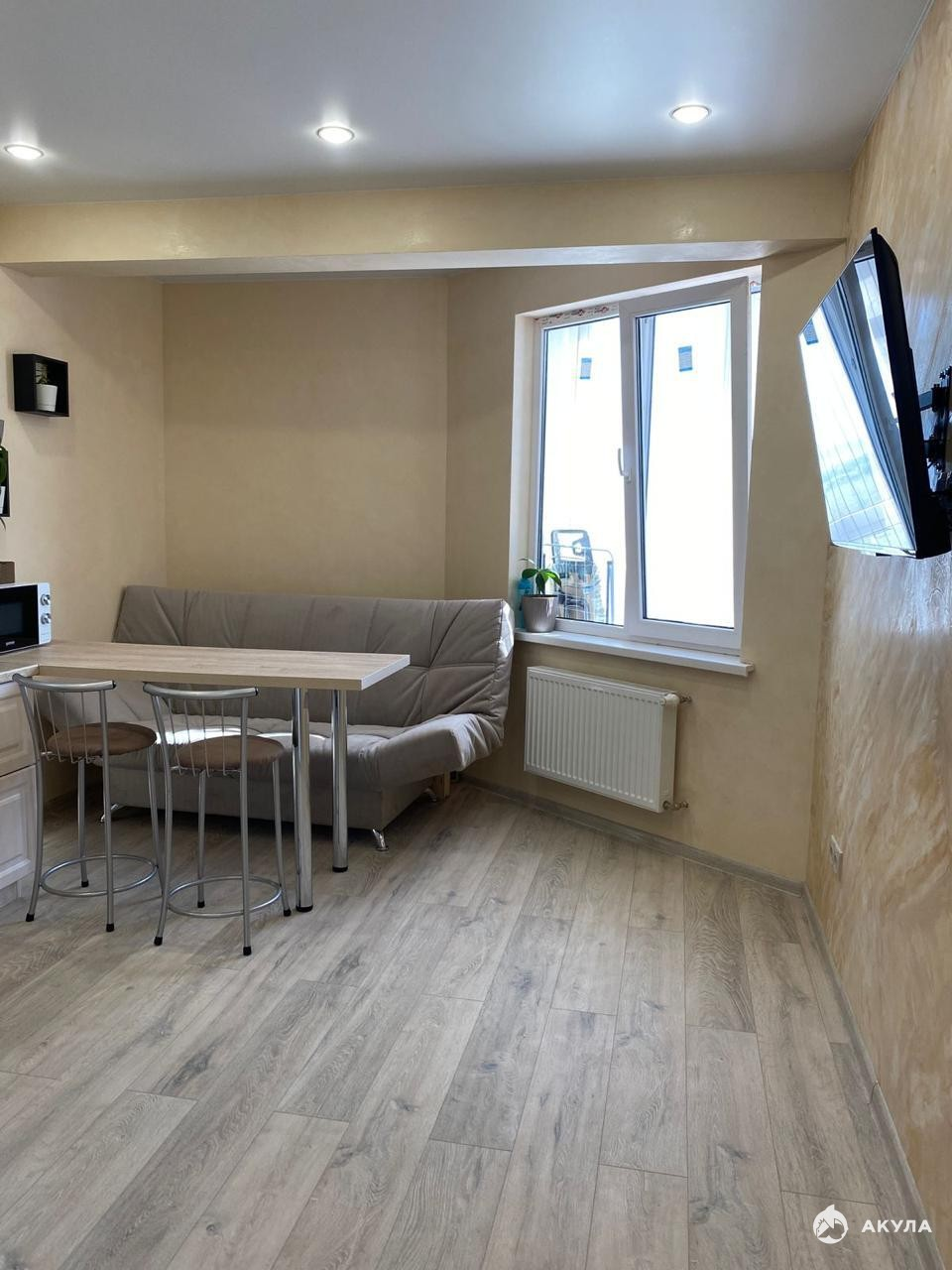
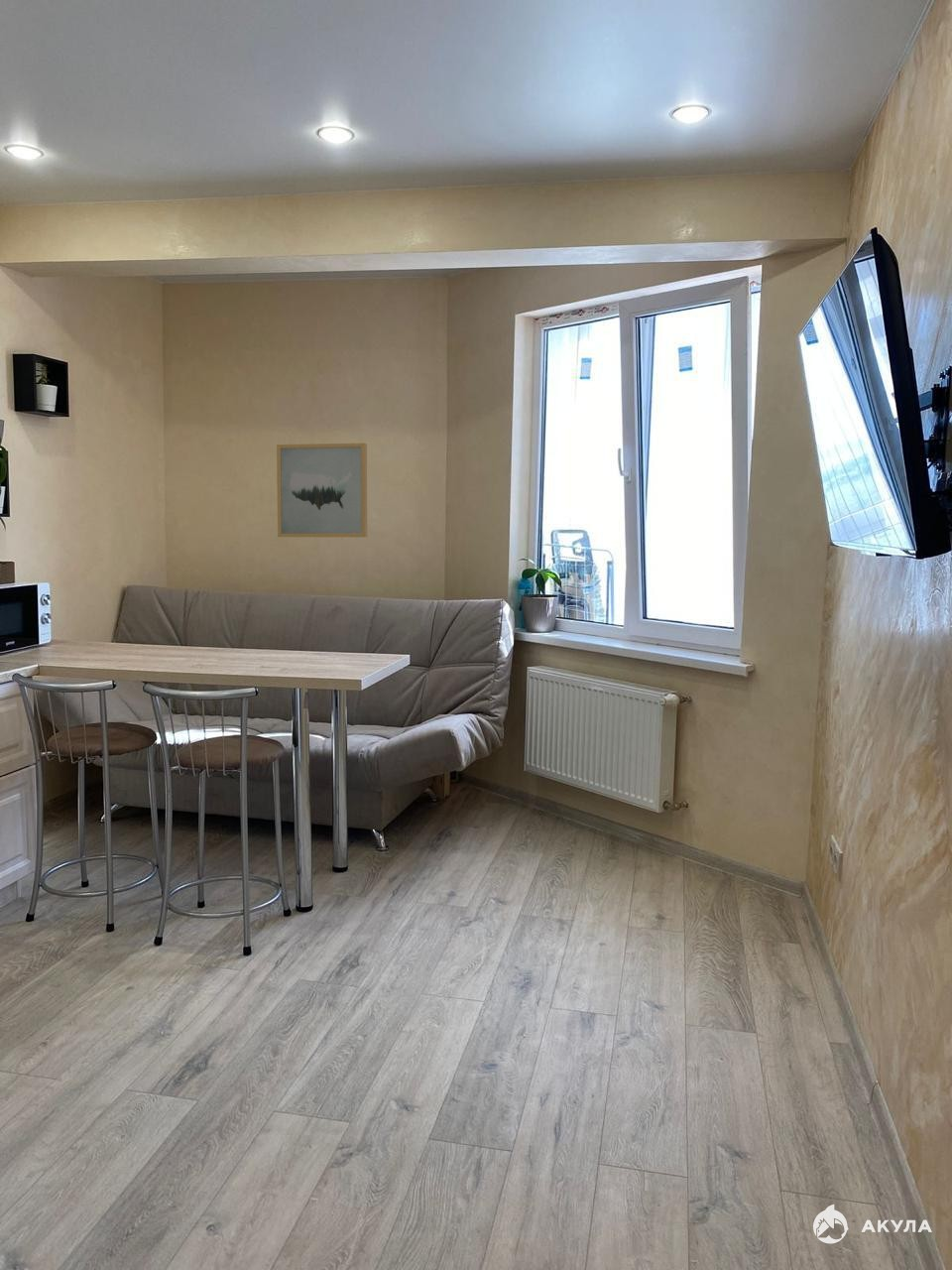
+ wall art (321, 490)
